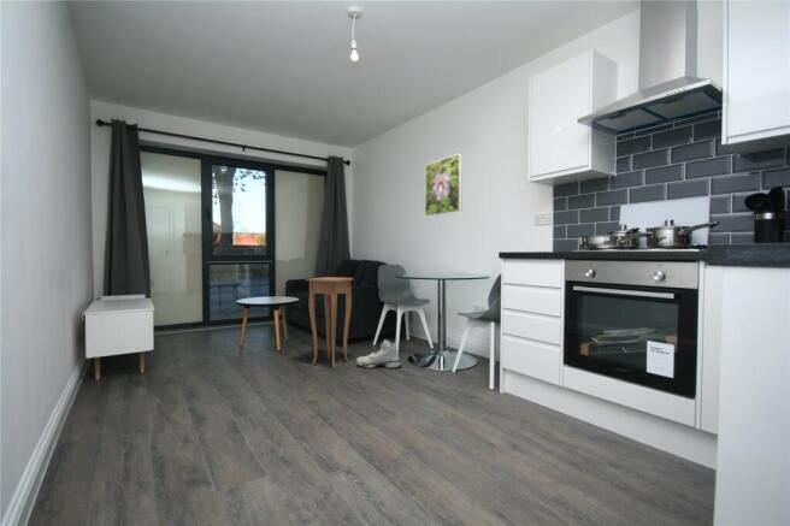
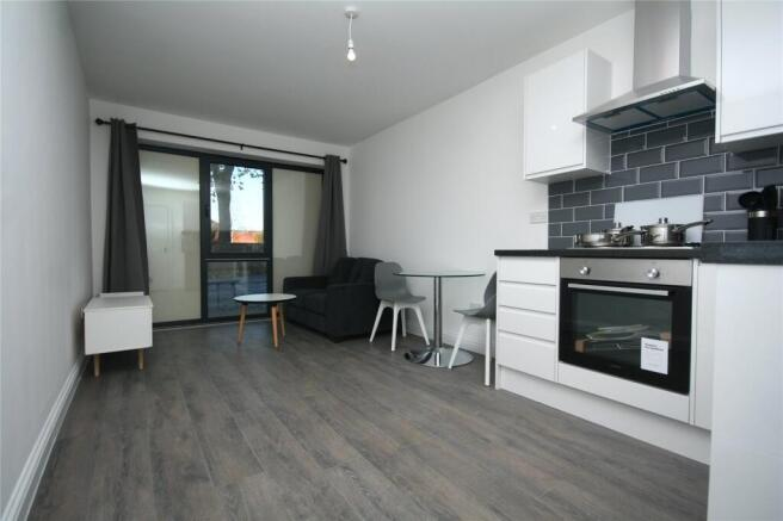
- side table (329, 320)
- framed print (442, 187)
- sneaker (378, 353)
